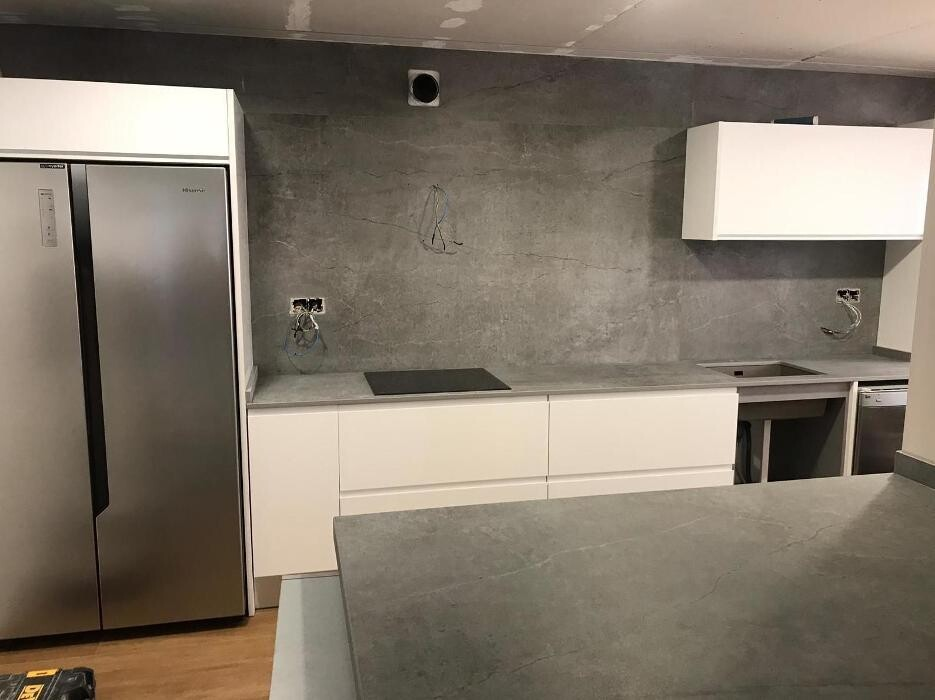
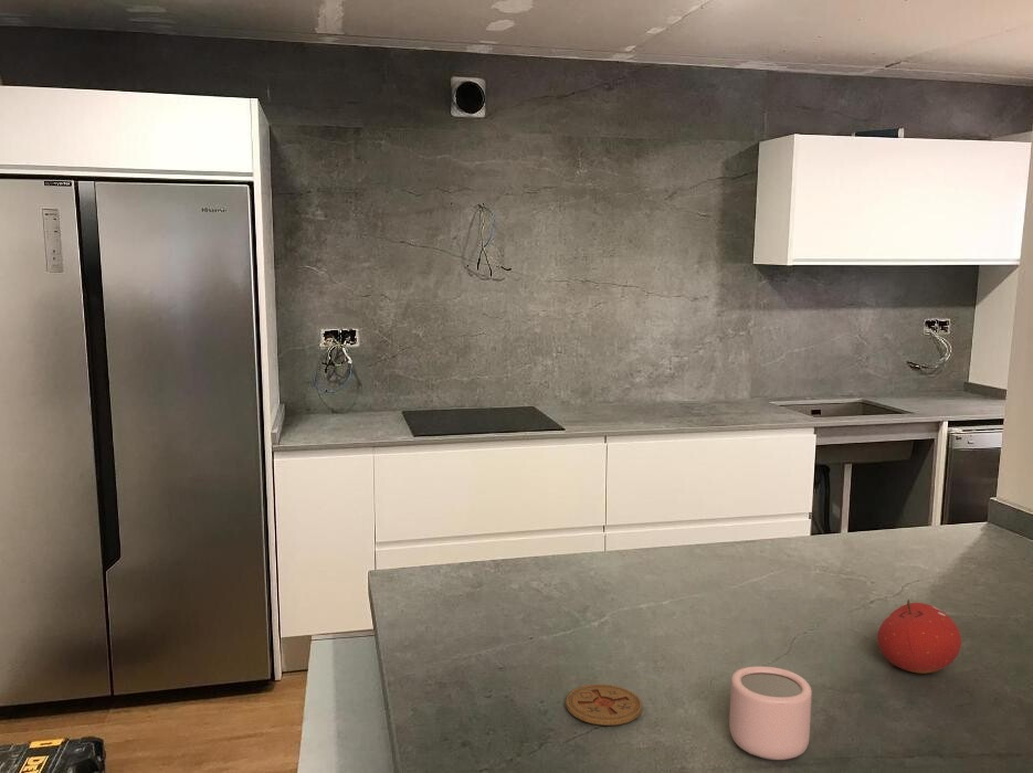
+ coaster (603, 703)
+ fruit (918, 635)
+ mug (766, 707)
